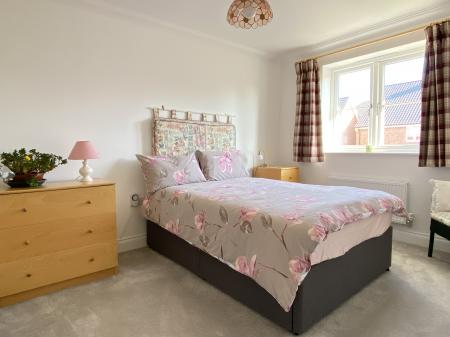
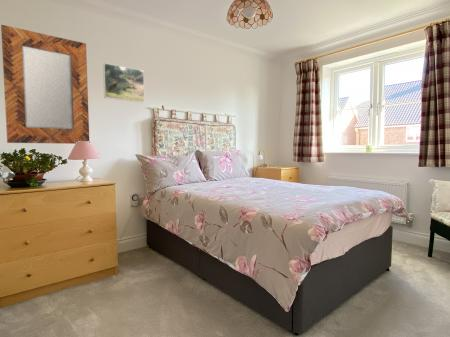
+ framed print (124, 83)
+ home mirror (49, 90)
